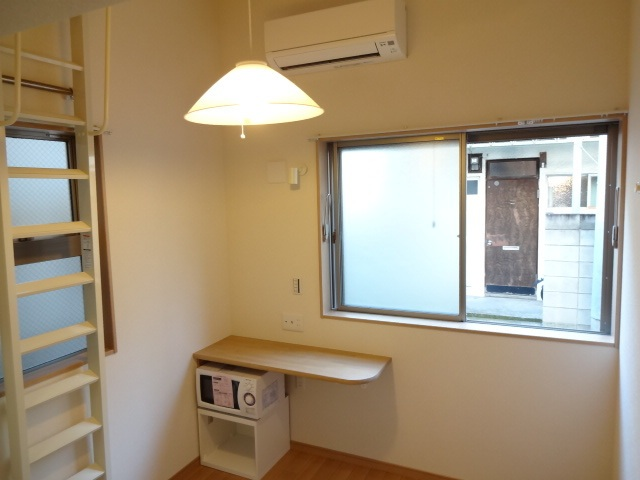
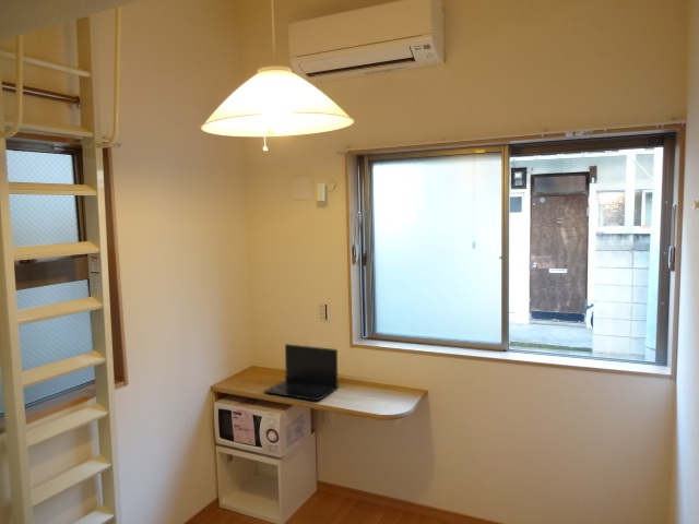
+ laptop (300, 370)
